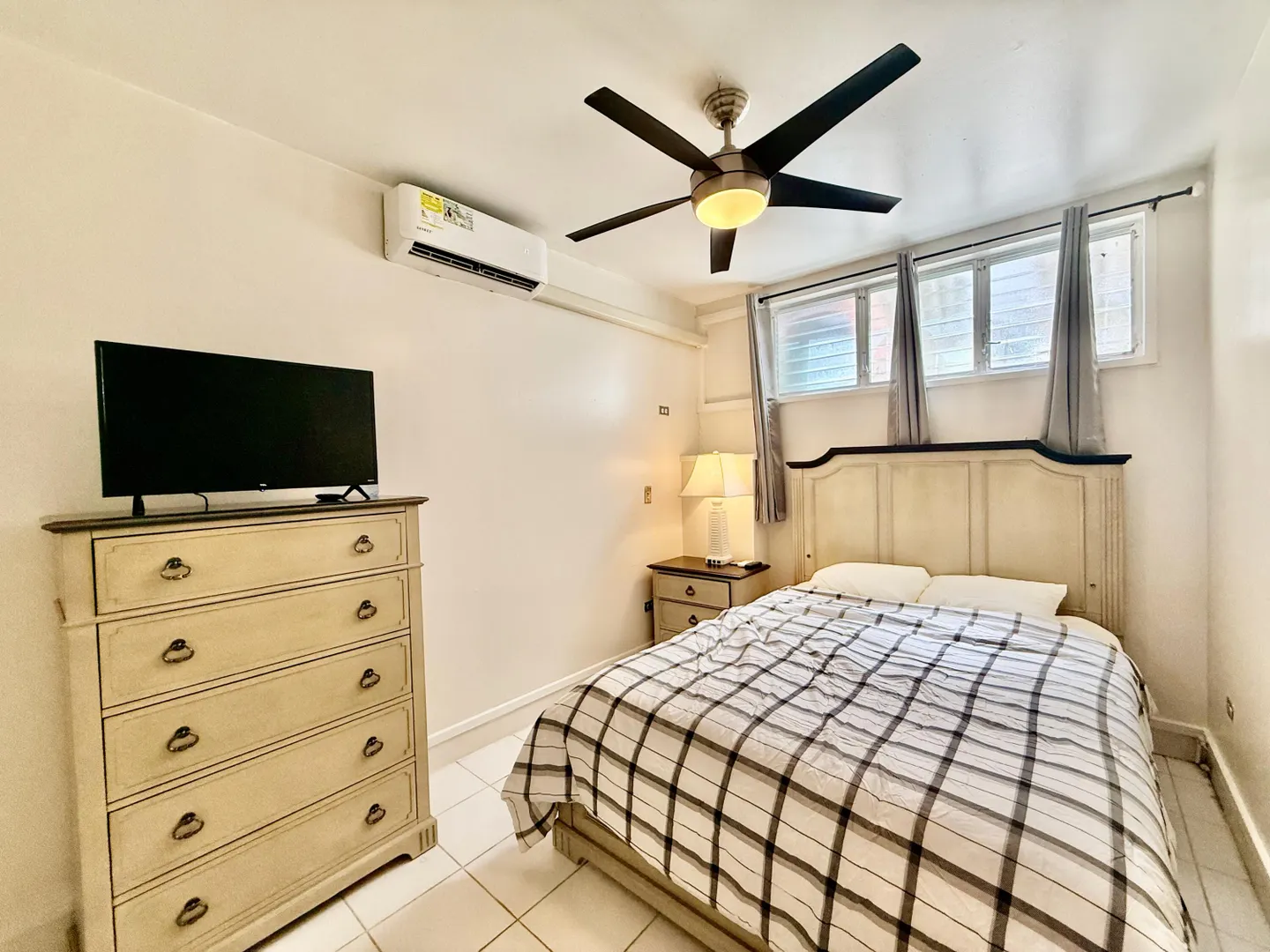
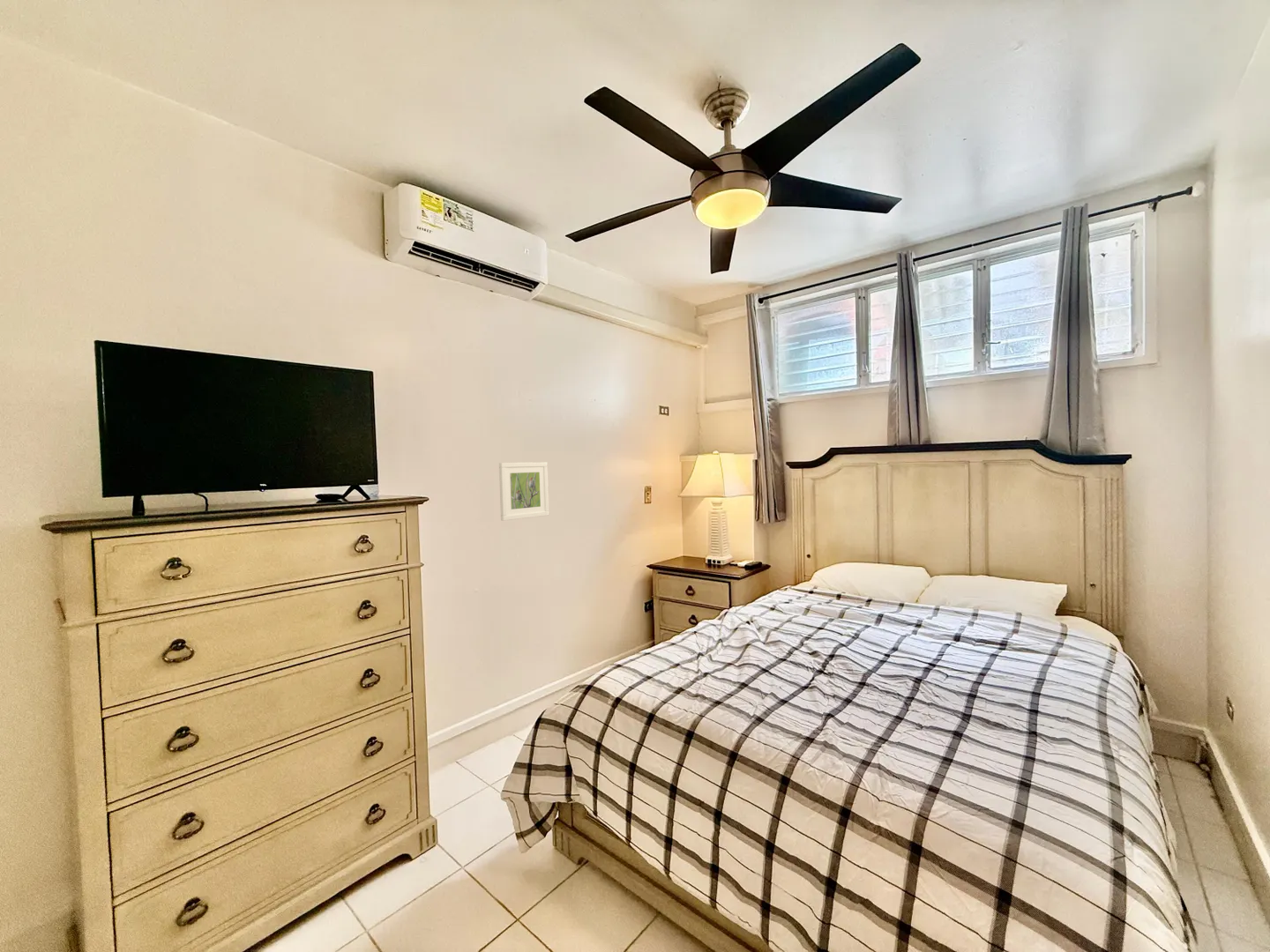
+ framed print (525, 490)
